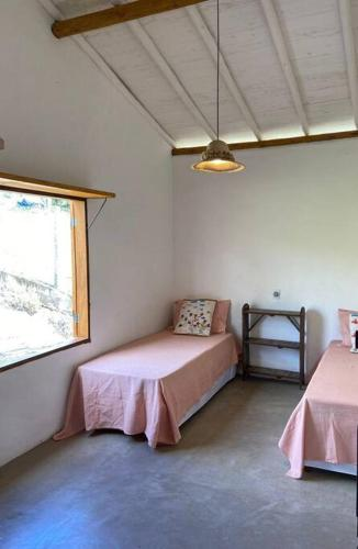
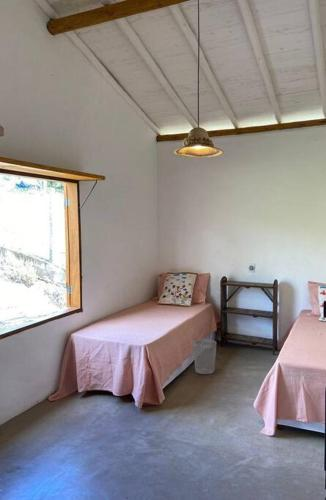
+ wastebasket (204, 356)
